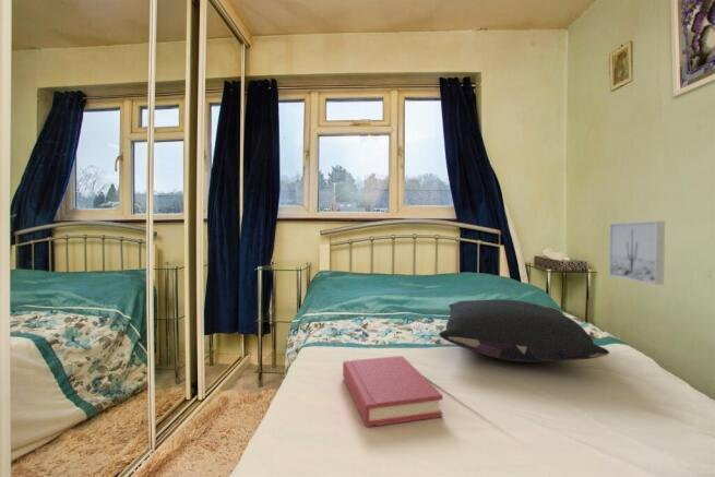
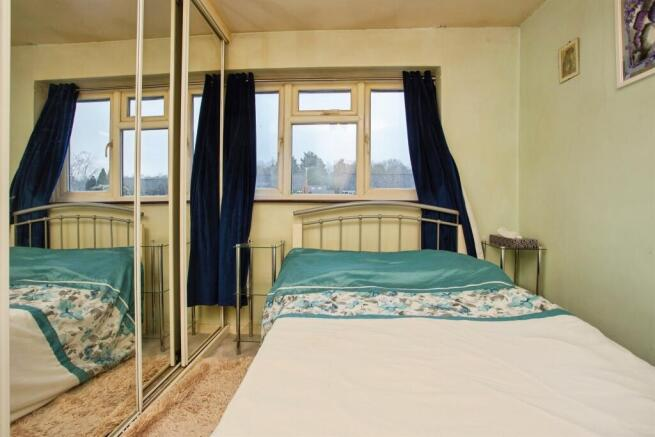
- hardback book (386, 385)
- wall art (634, 251)
- pillow (509, 324)
